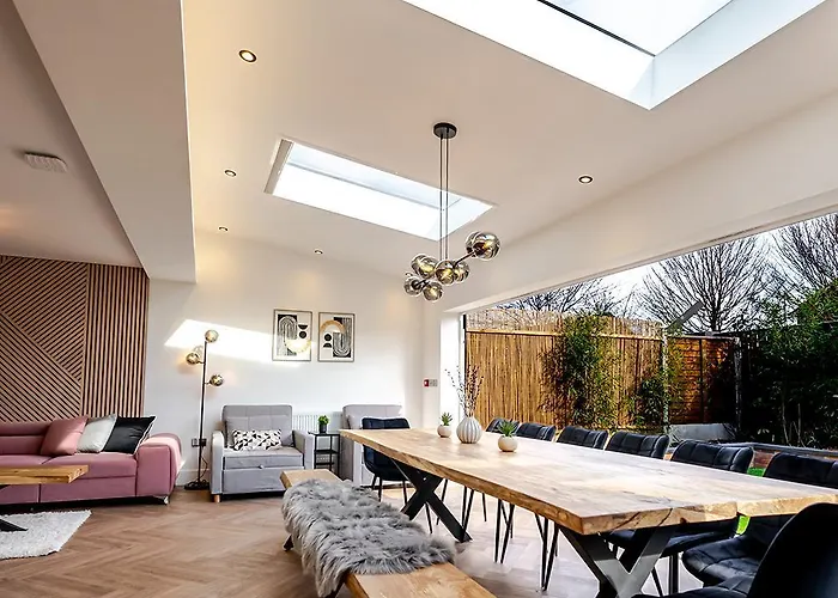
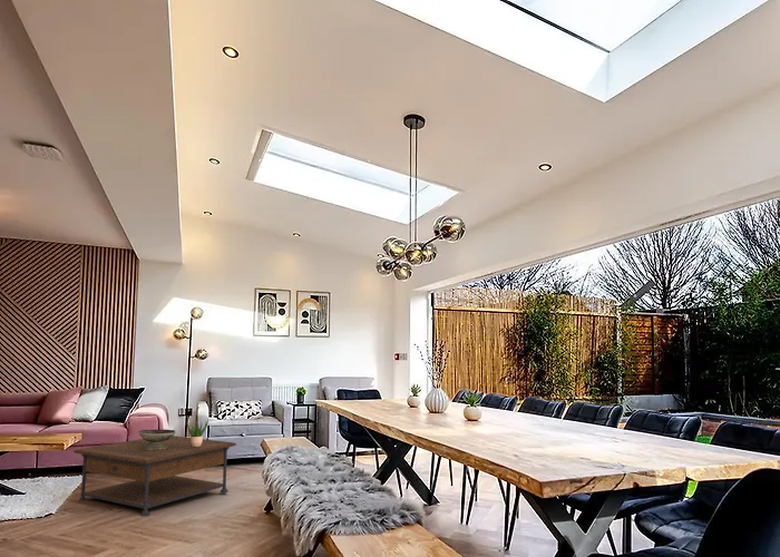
+ decorative bowl (156, 438)
+ potted plant (197, 430)
+ coffee table (156, 471)
